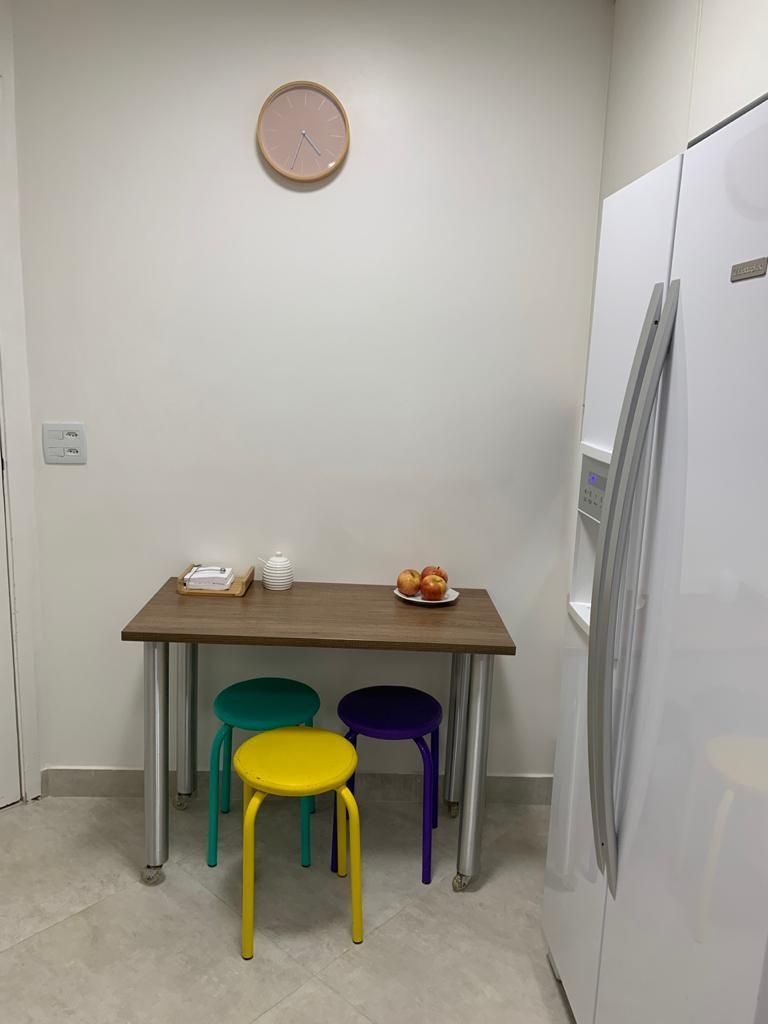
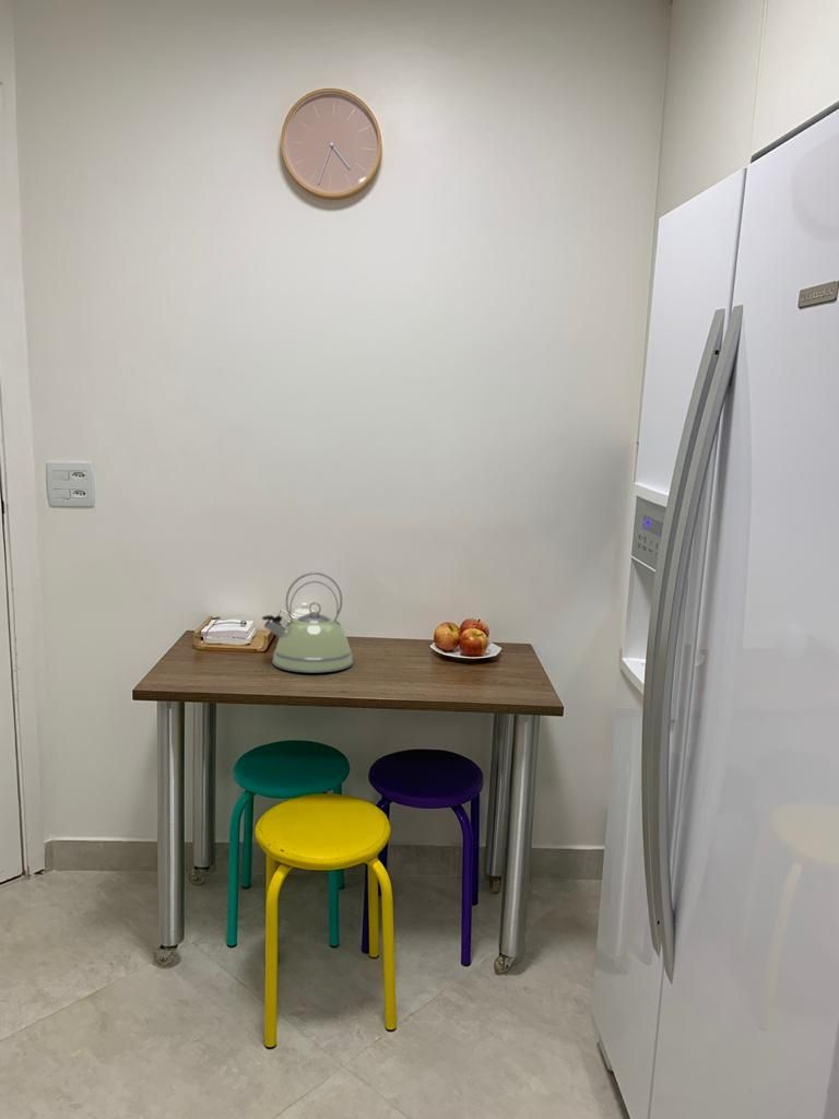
+ kettle (308, 617)
